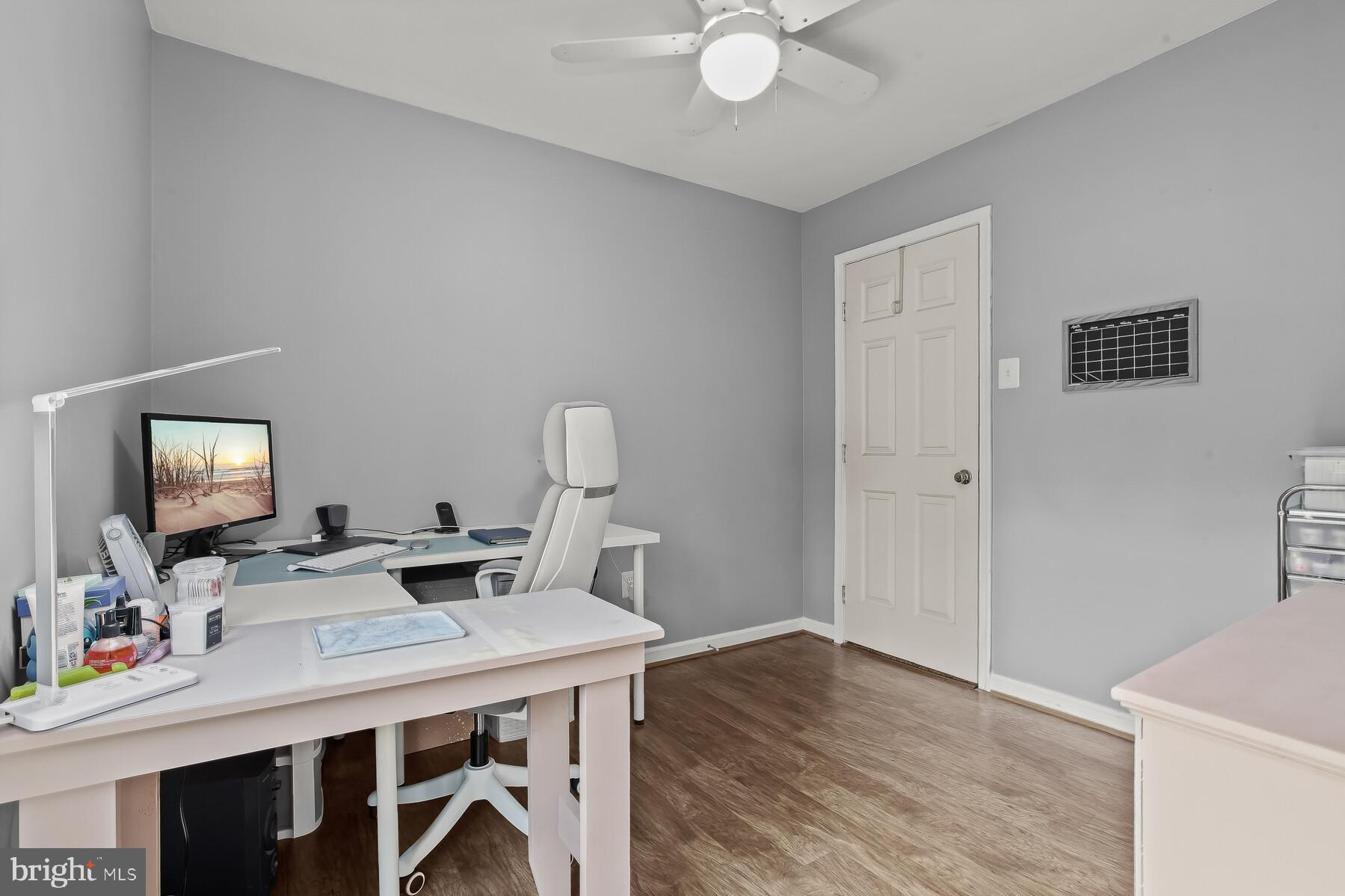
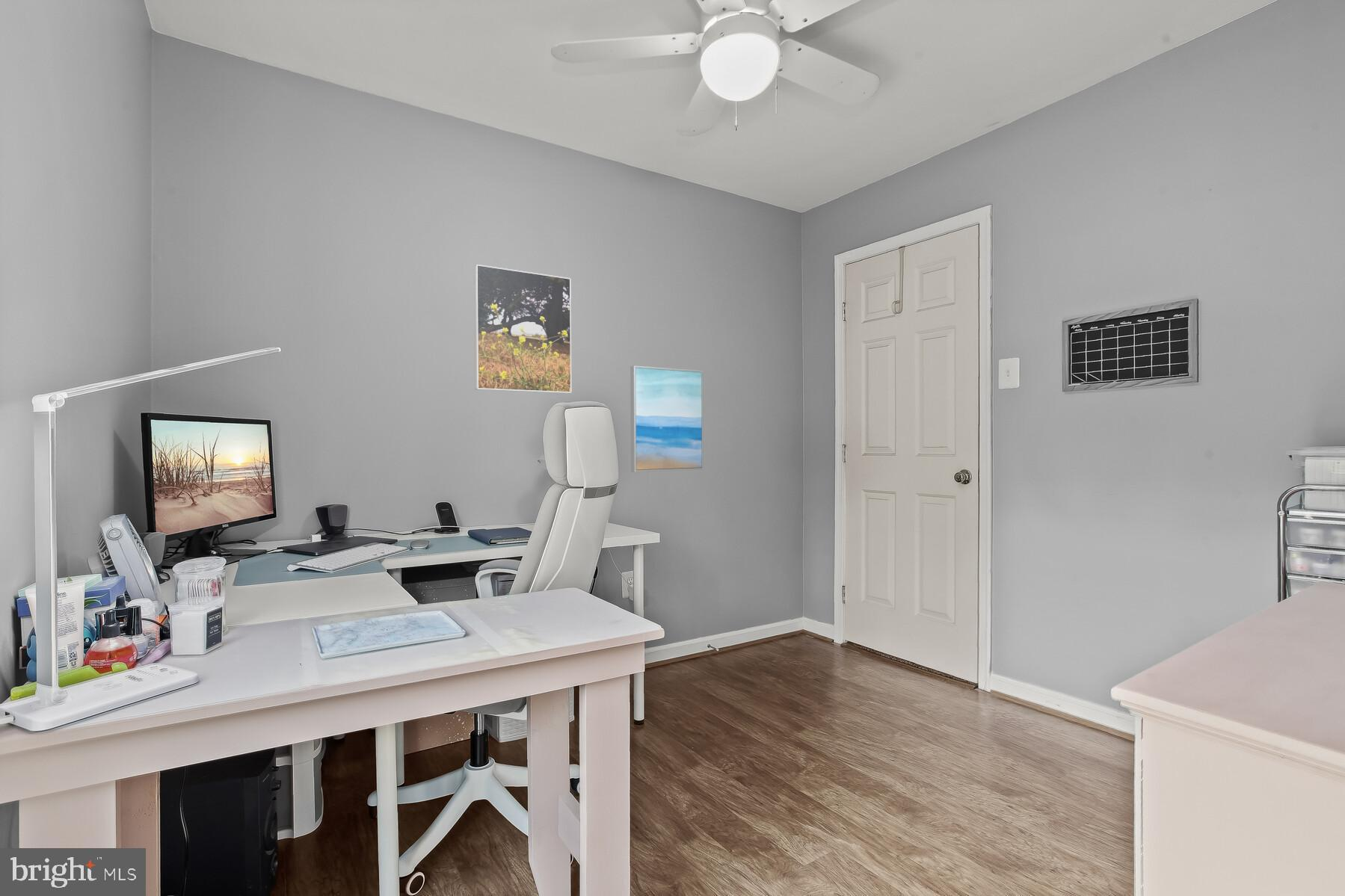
+ wall art (668, 419)
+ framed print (524, 332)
